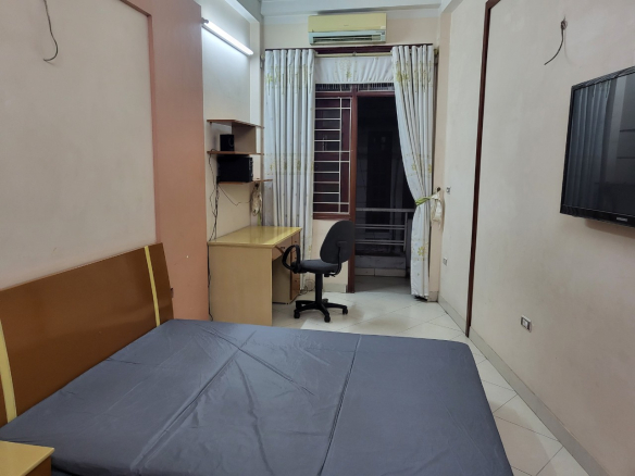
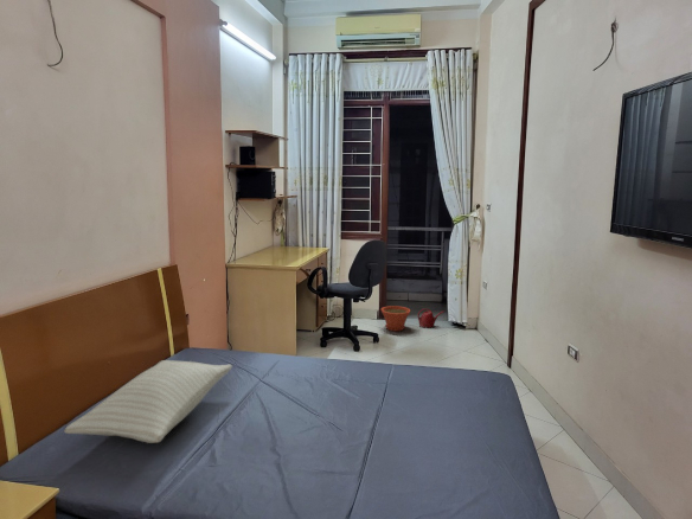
+ plant pot (395, 319)
+ watering can (430, 316)
+ pillow (160, 396)
